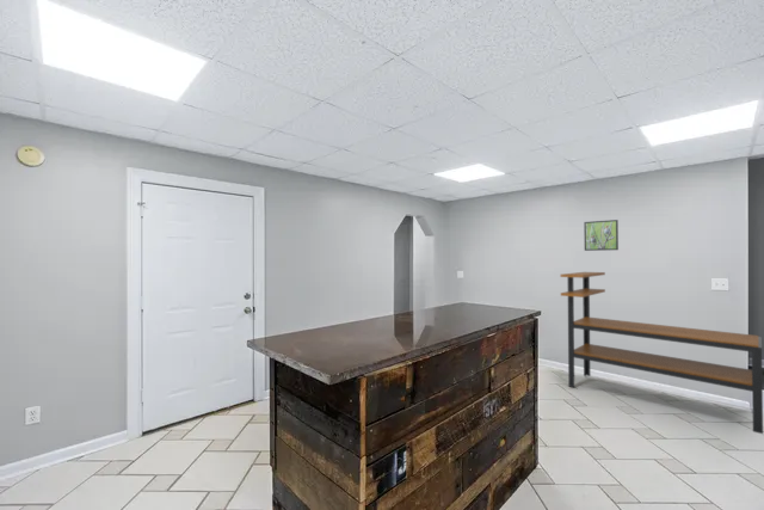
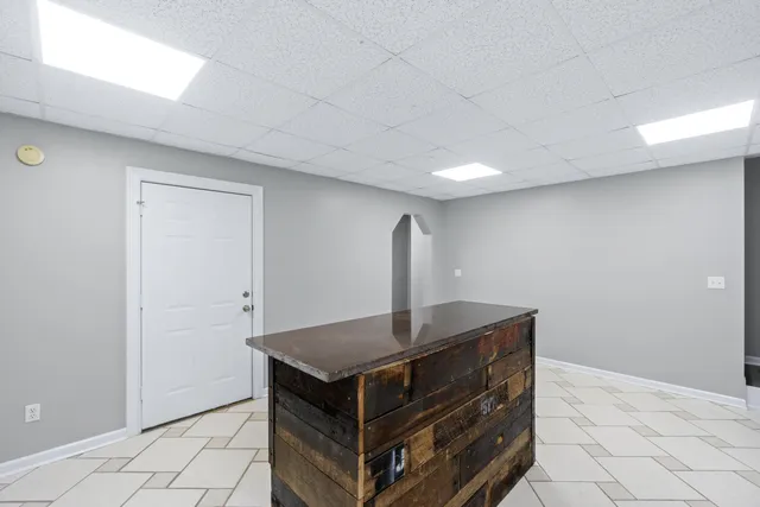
- shelving unit (653, 338)
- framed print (600, 235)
